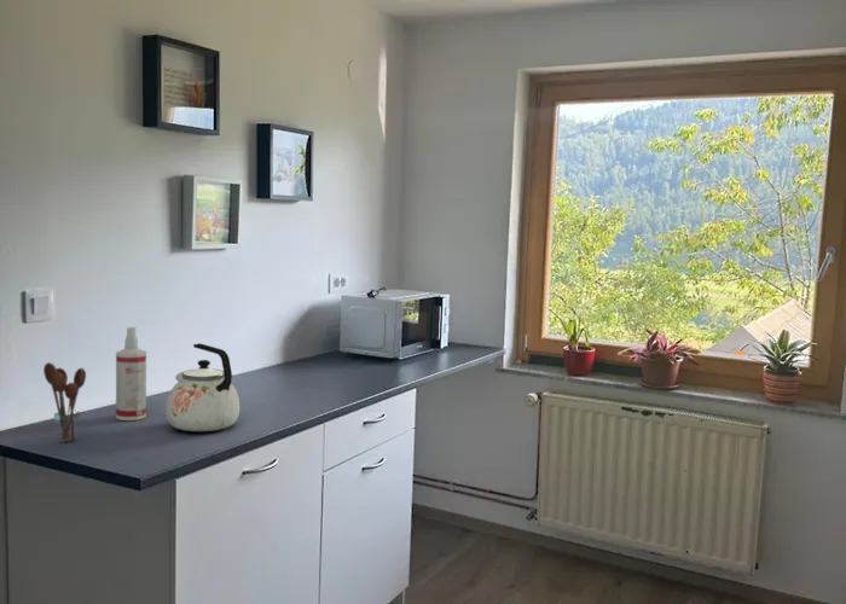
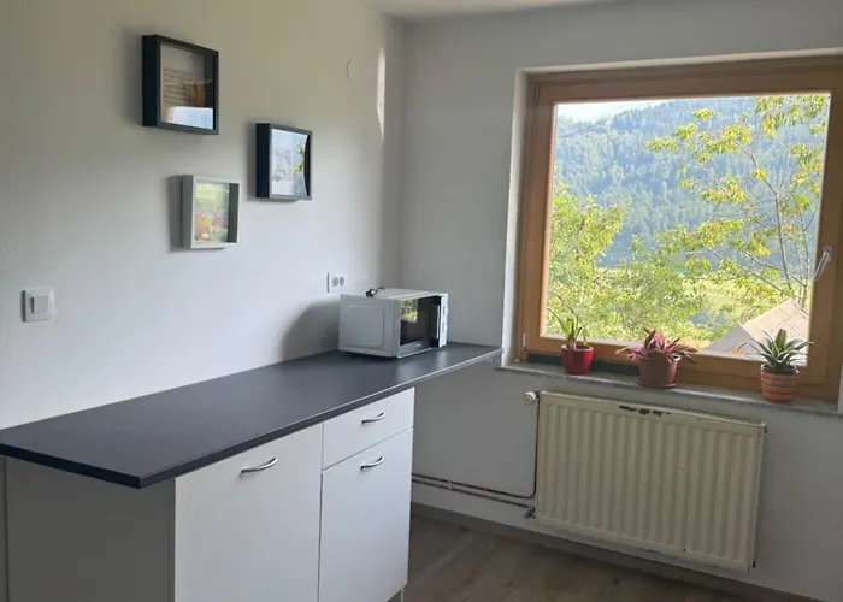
- kettle (202, 385)
- utensil holder (63, 401)
- spray bottle (131, 372)
